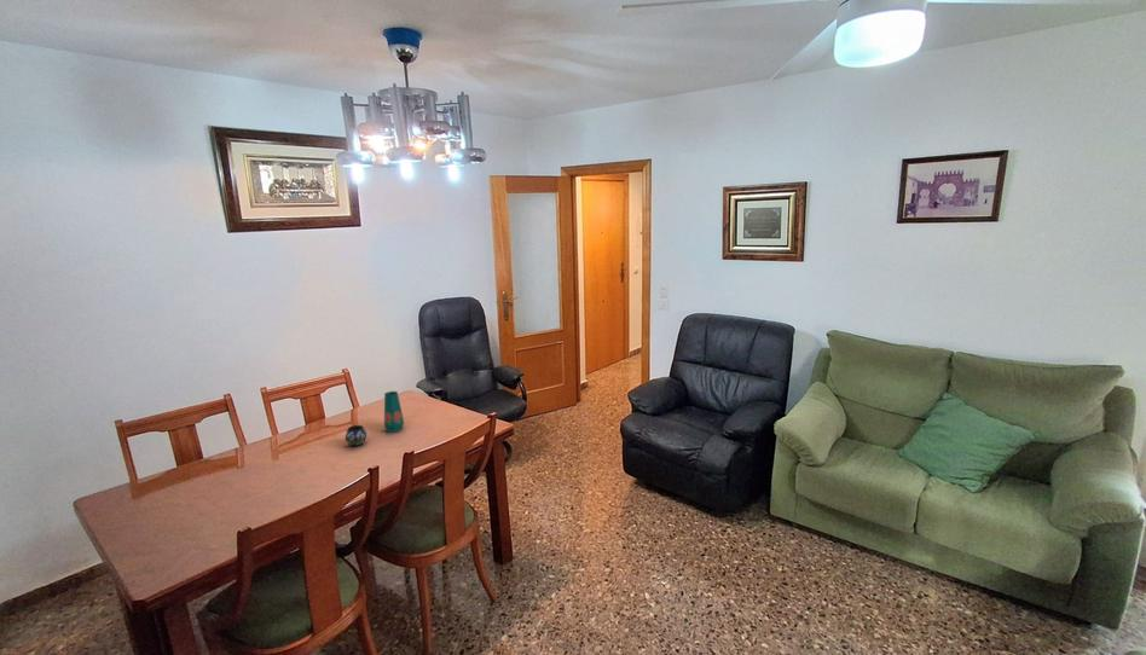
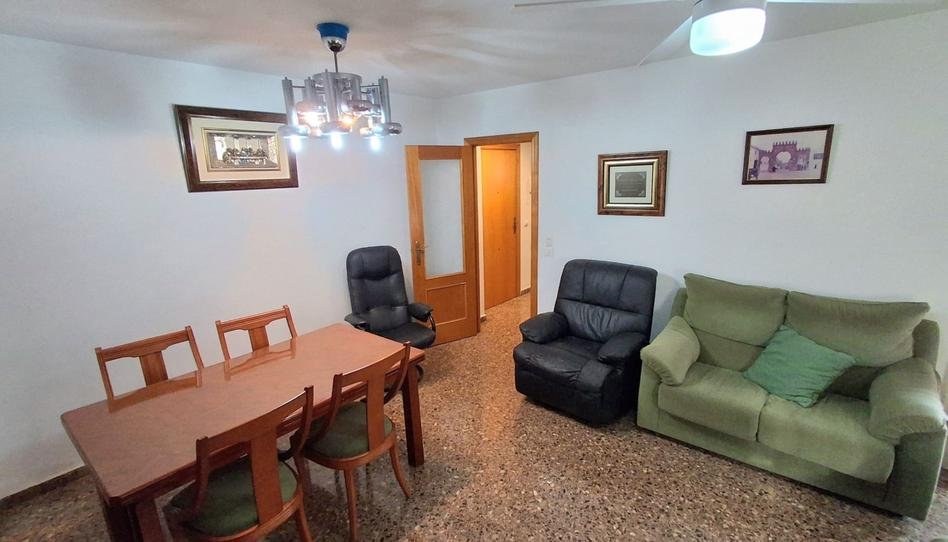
- vase (384, 417)
